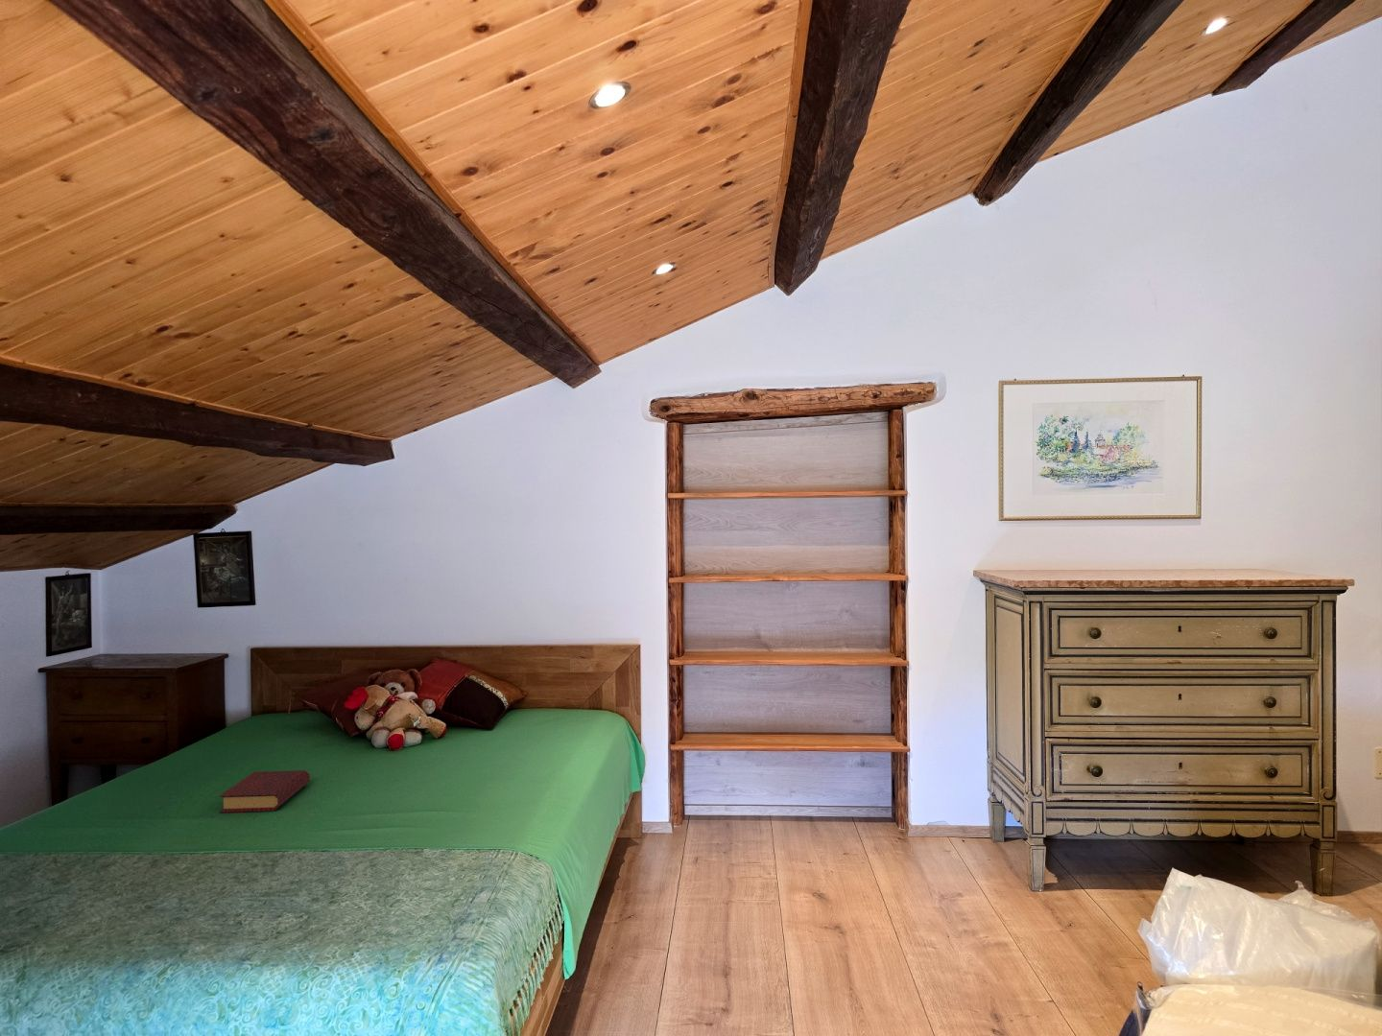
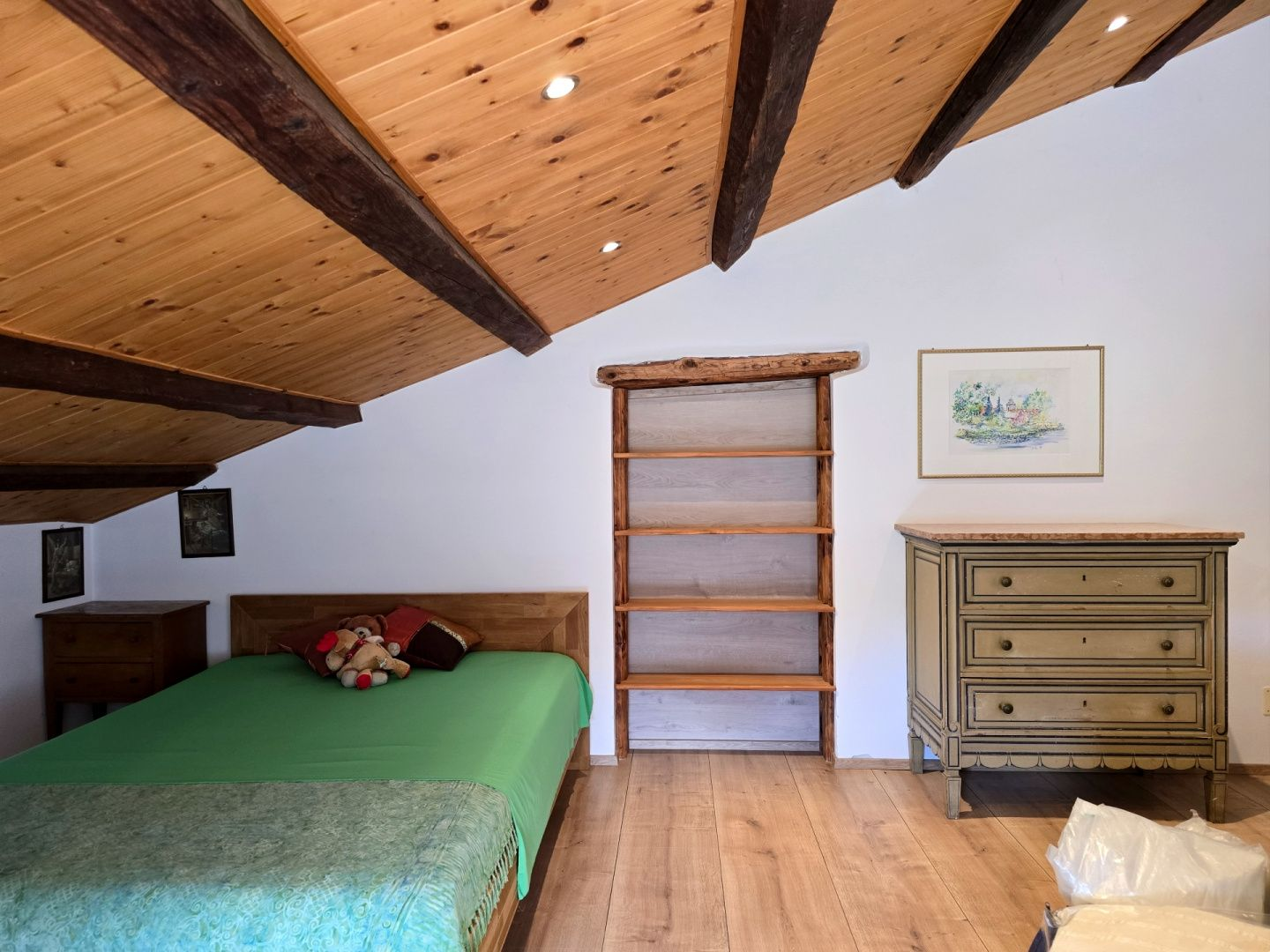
- book (266, 789)
